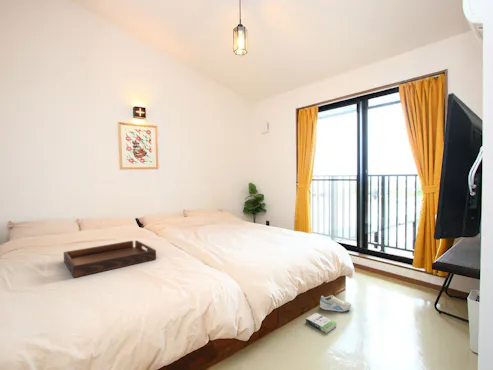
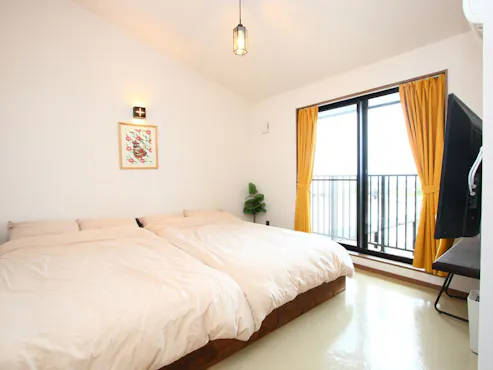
- box (320, 322)
- serving tray (110, 255)
- sneaker (335, 302)
